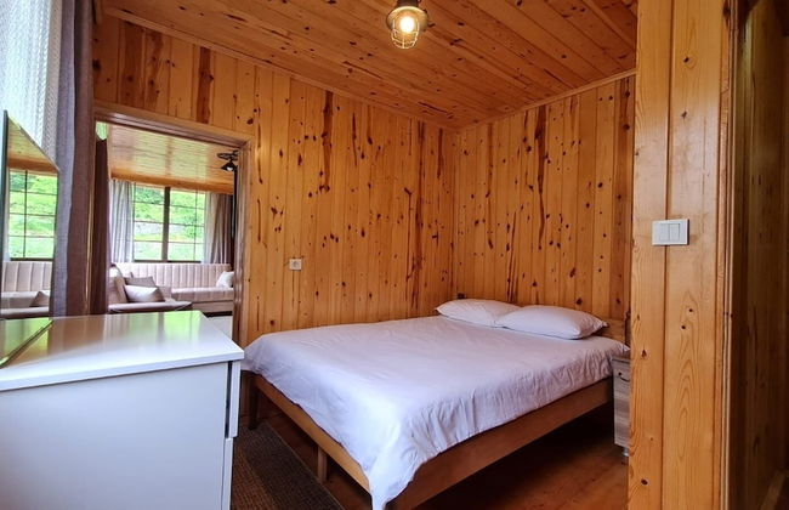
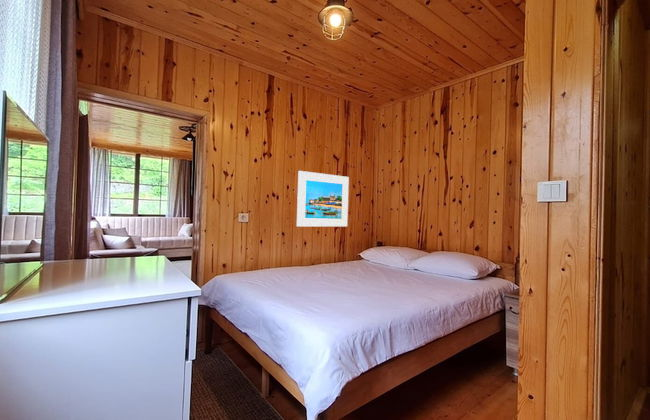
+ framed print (324, 200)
